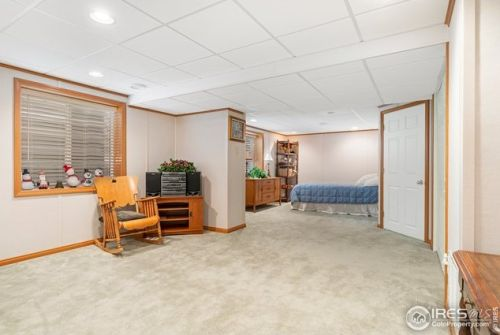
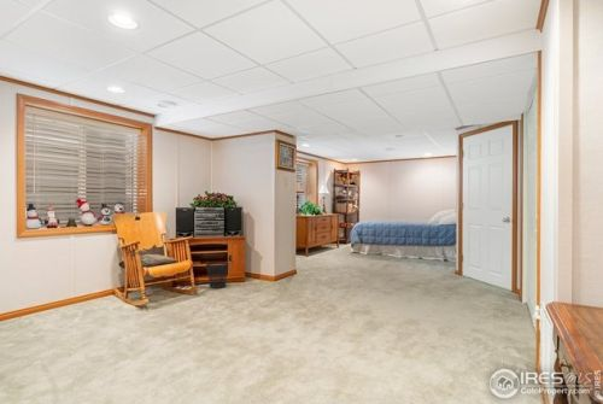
+ wastebasket (217, 274)
